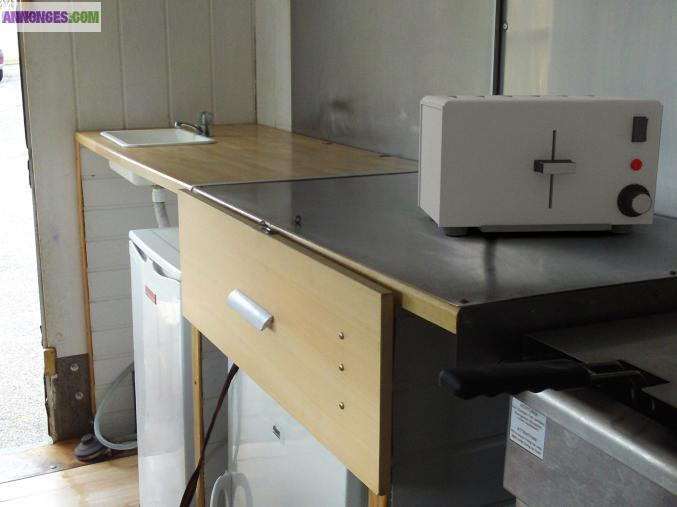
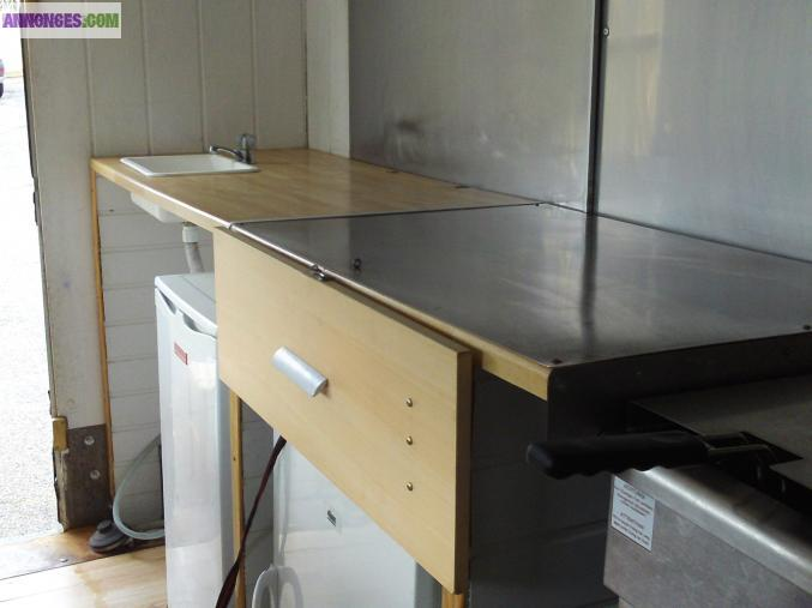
- toaster (533, 163)
